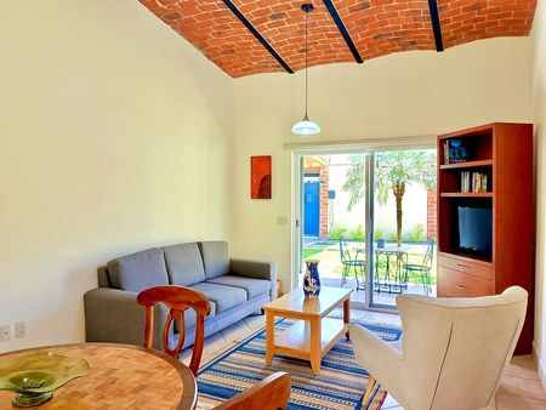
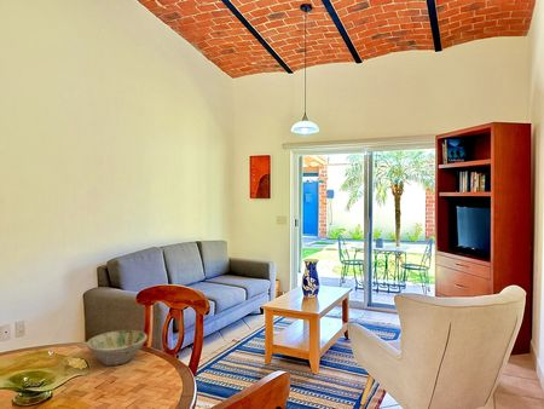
+ bowl (117, 348)
